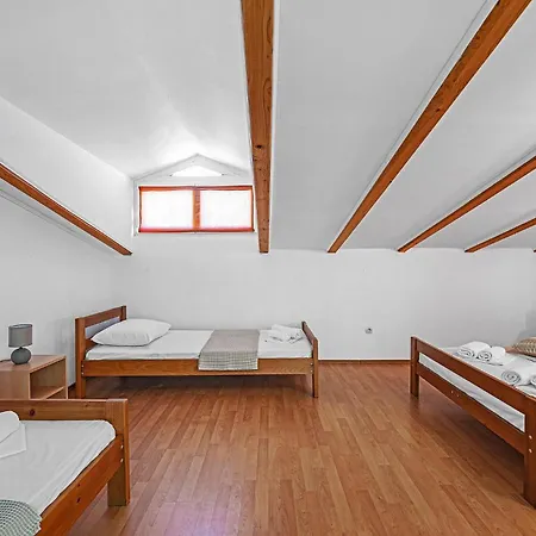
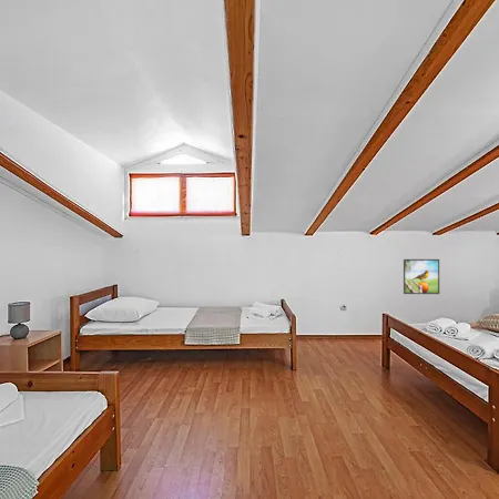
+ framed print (421, 276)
